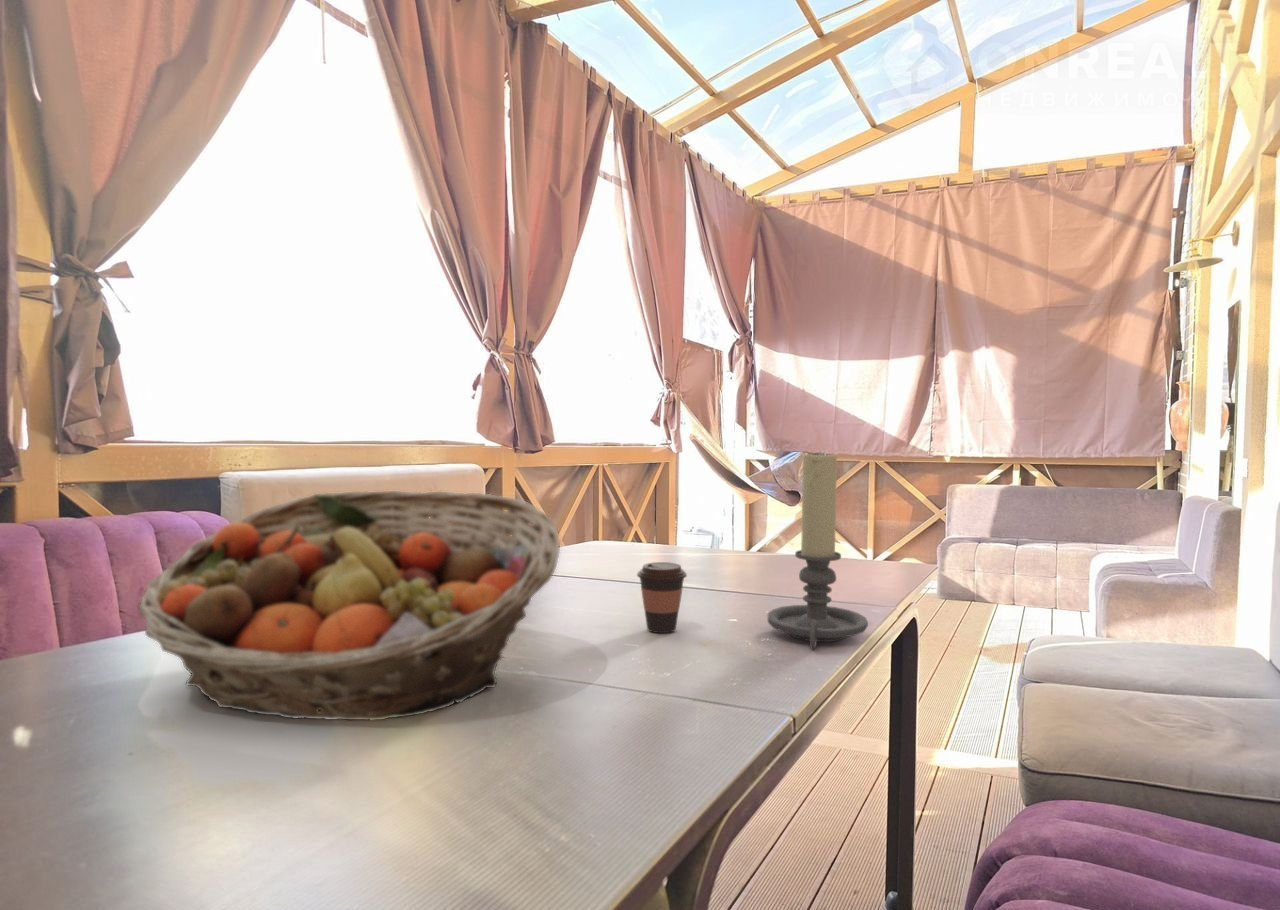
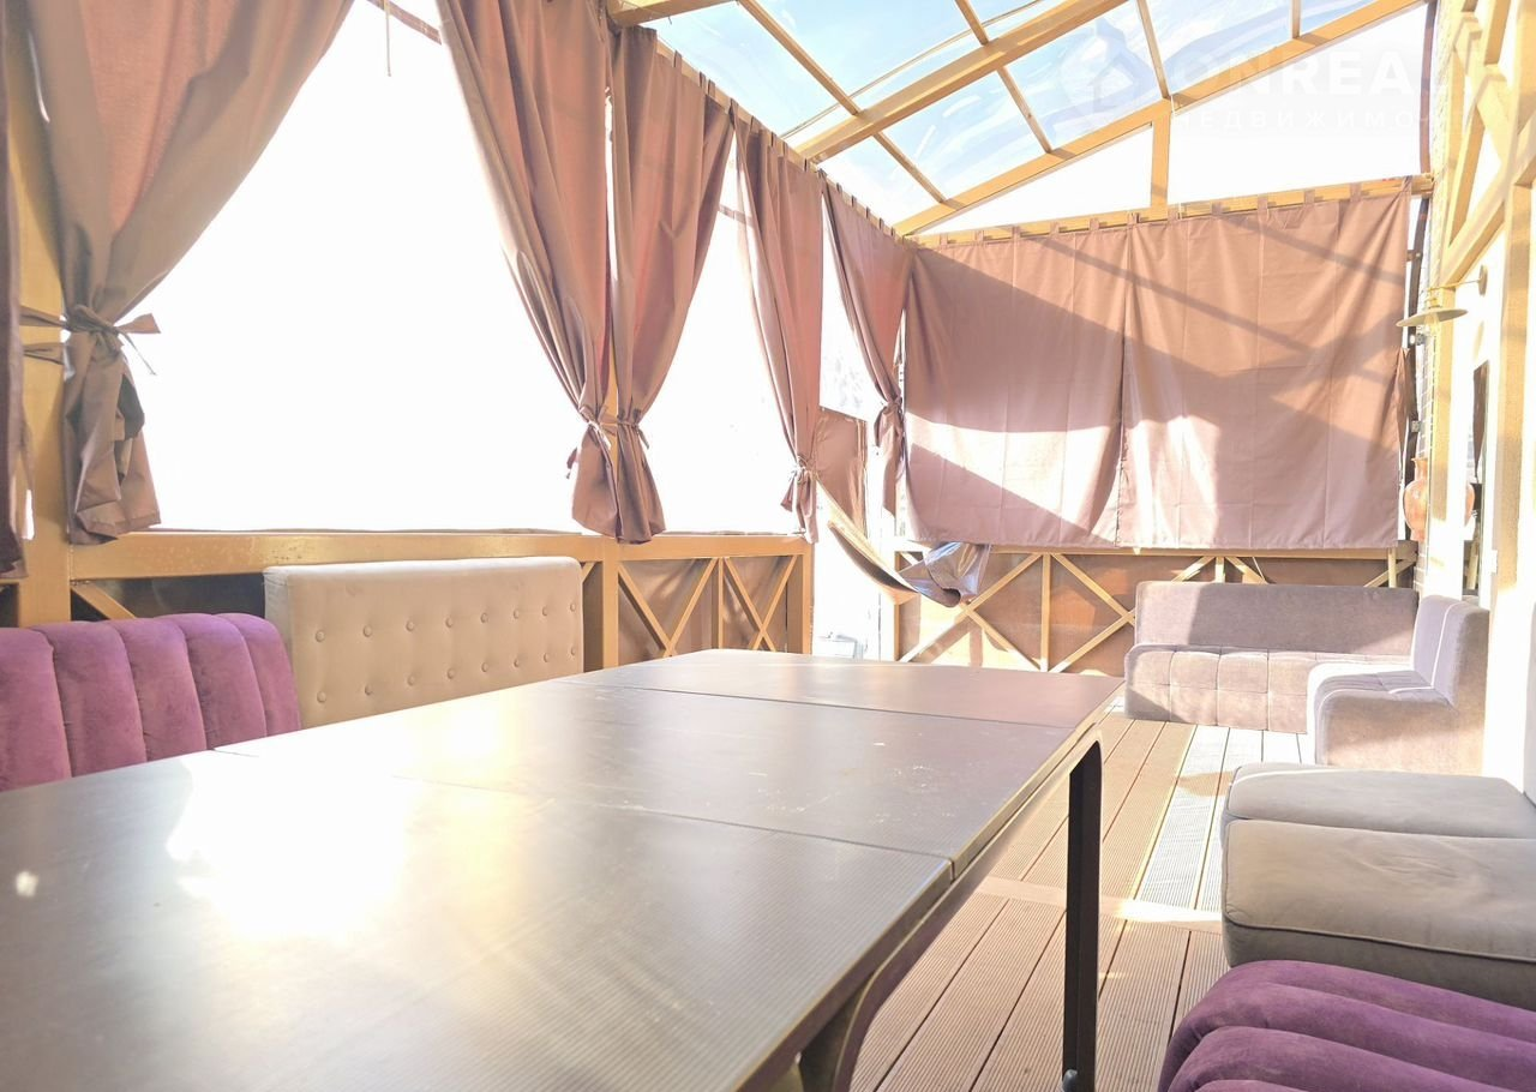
- fruit basket (361, 589)
- coffee cup (661, 597)
- candle holder (817, 544)
